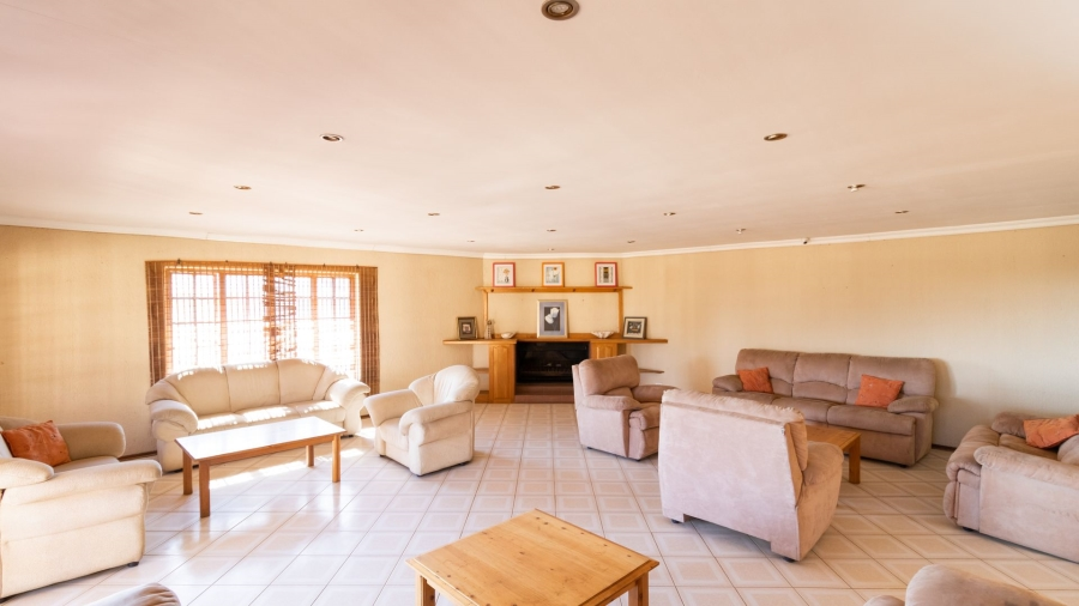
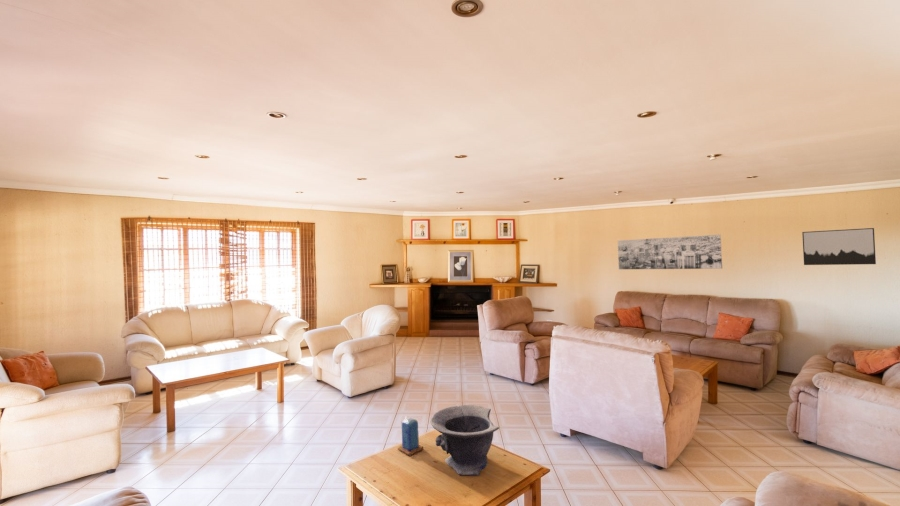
+ candle (409, 433)
+ decorative bowl (465, 440)
+ wall art (665, 253)
+ wall art (837, 247)
